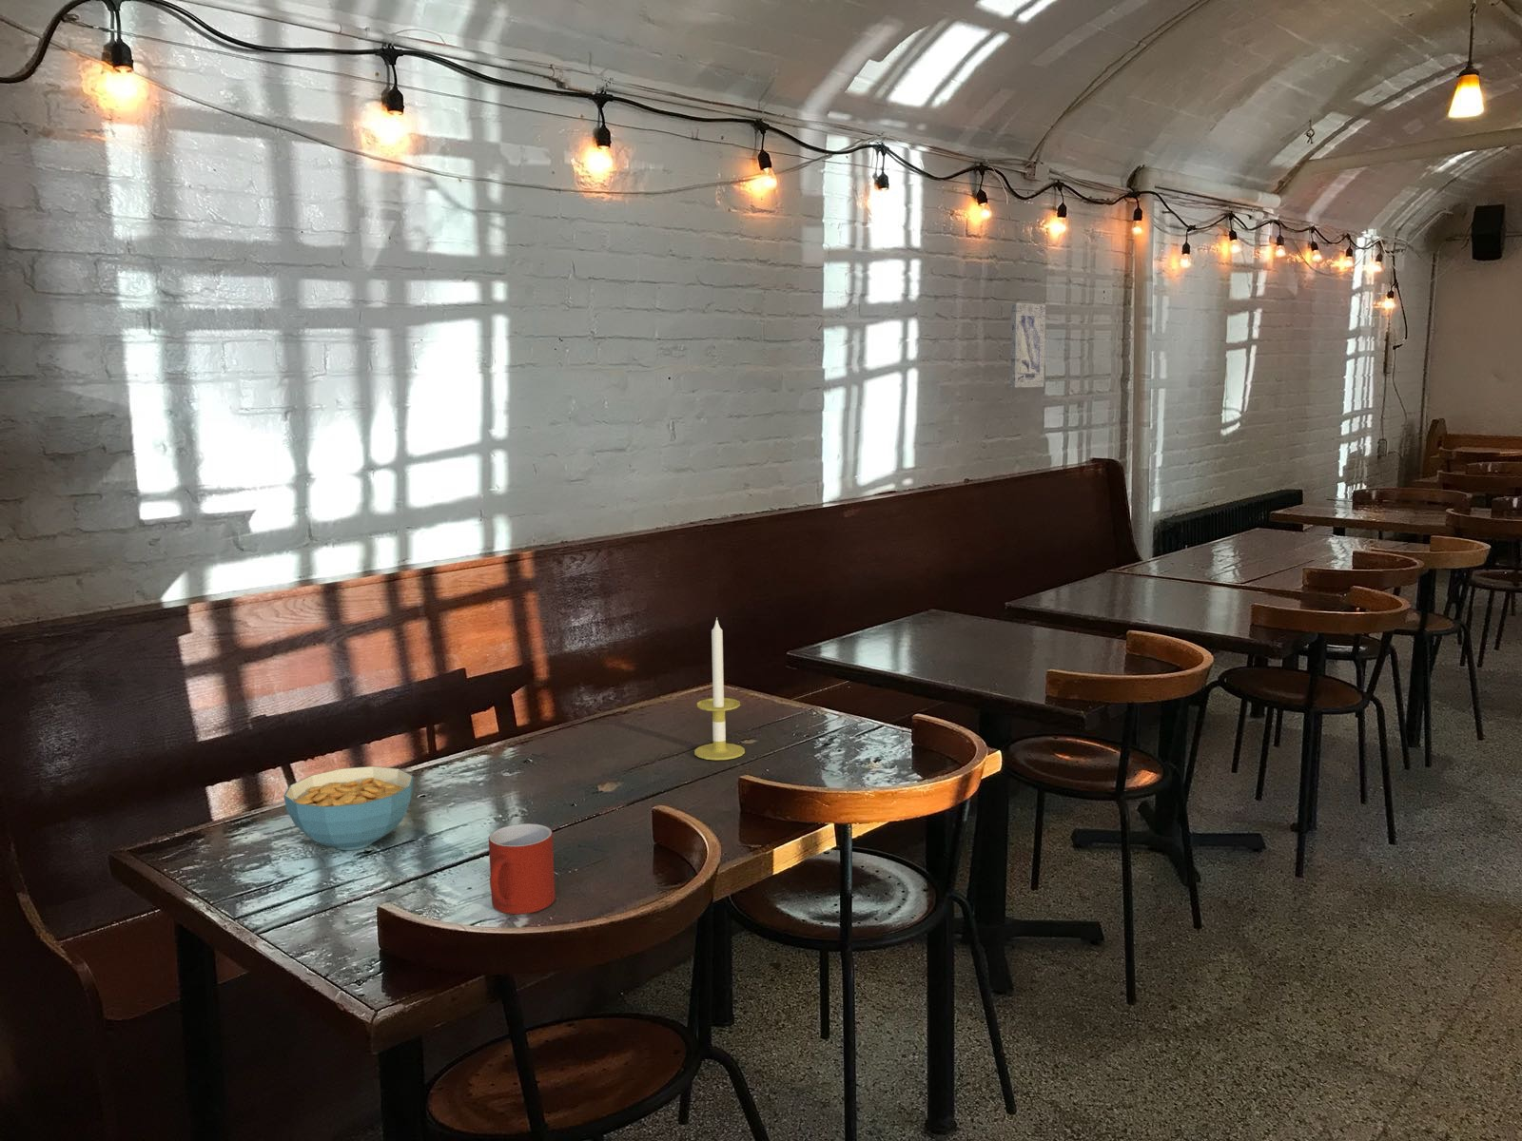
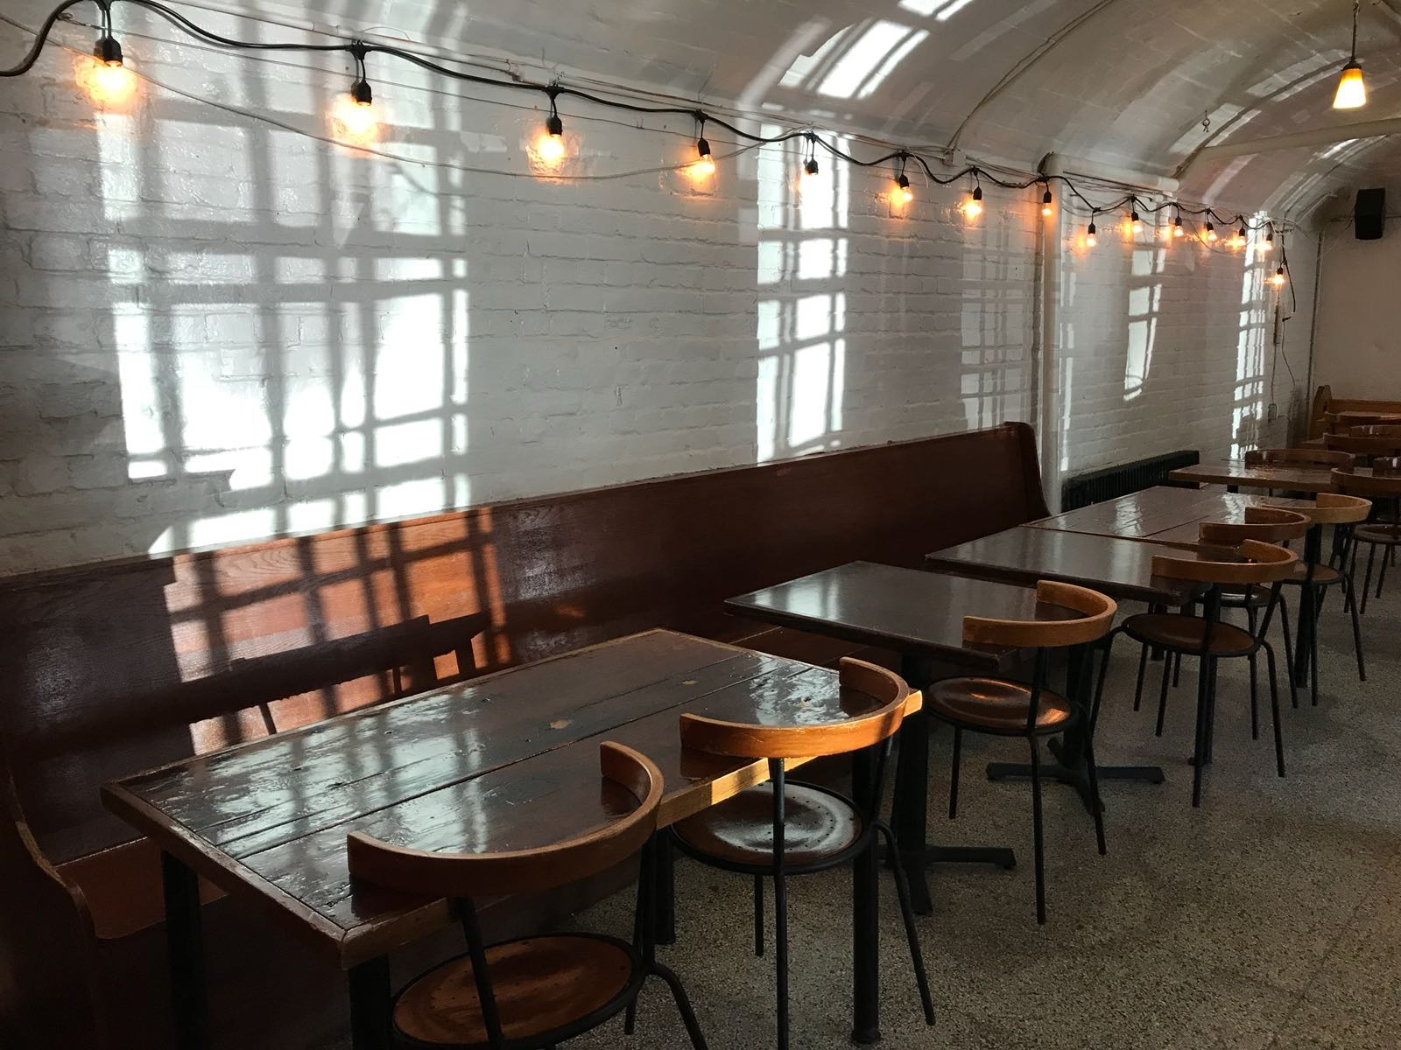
- candle (717, 684)
- wall art (1027, 345)
- mug (518, 873)
- cereal bowl (352, 814)
